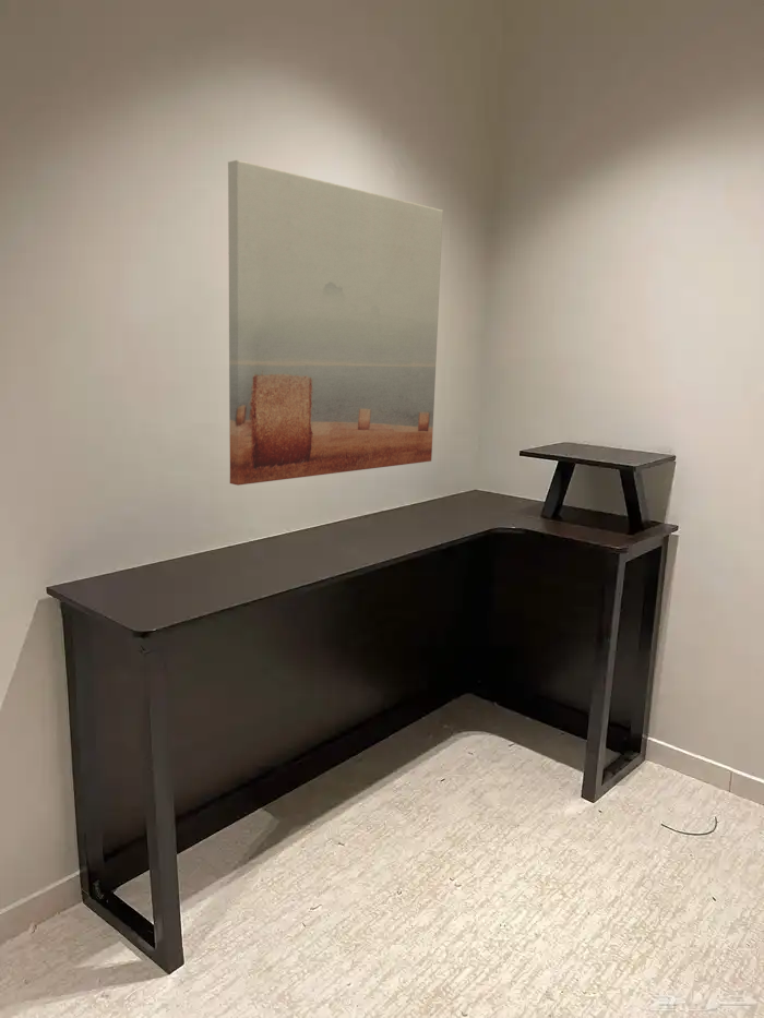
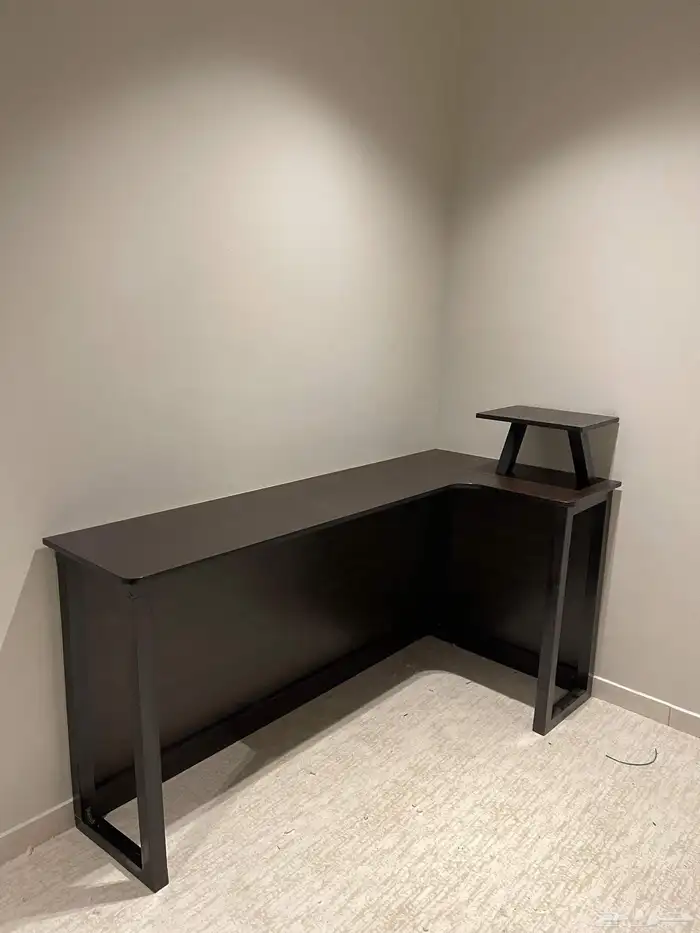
- wall art (345, 334)
